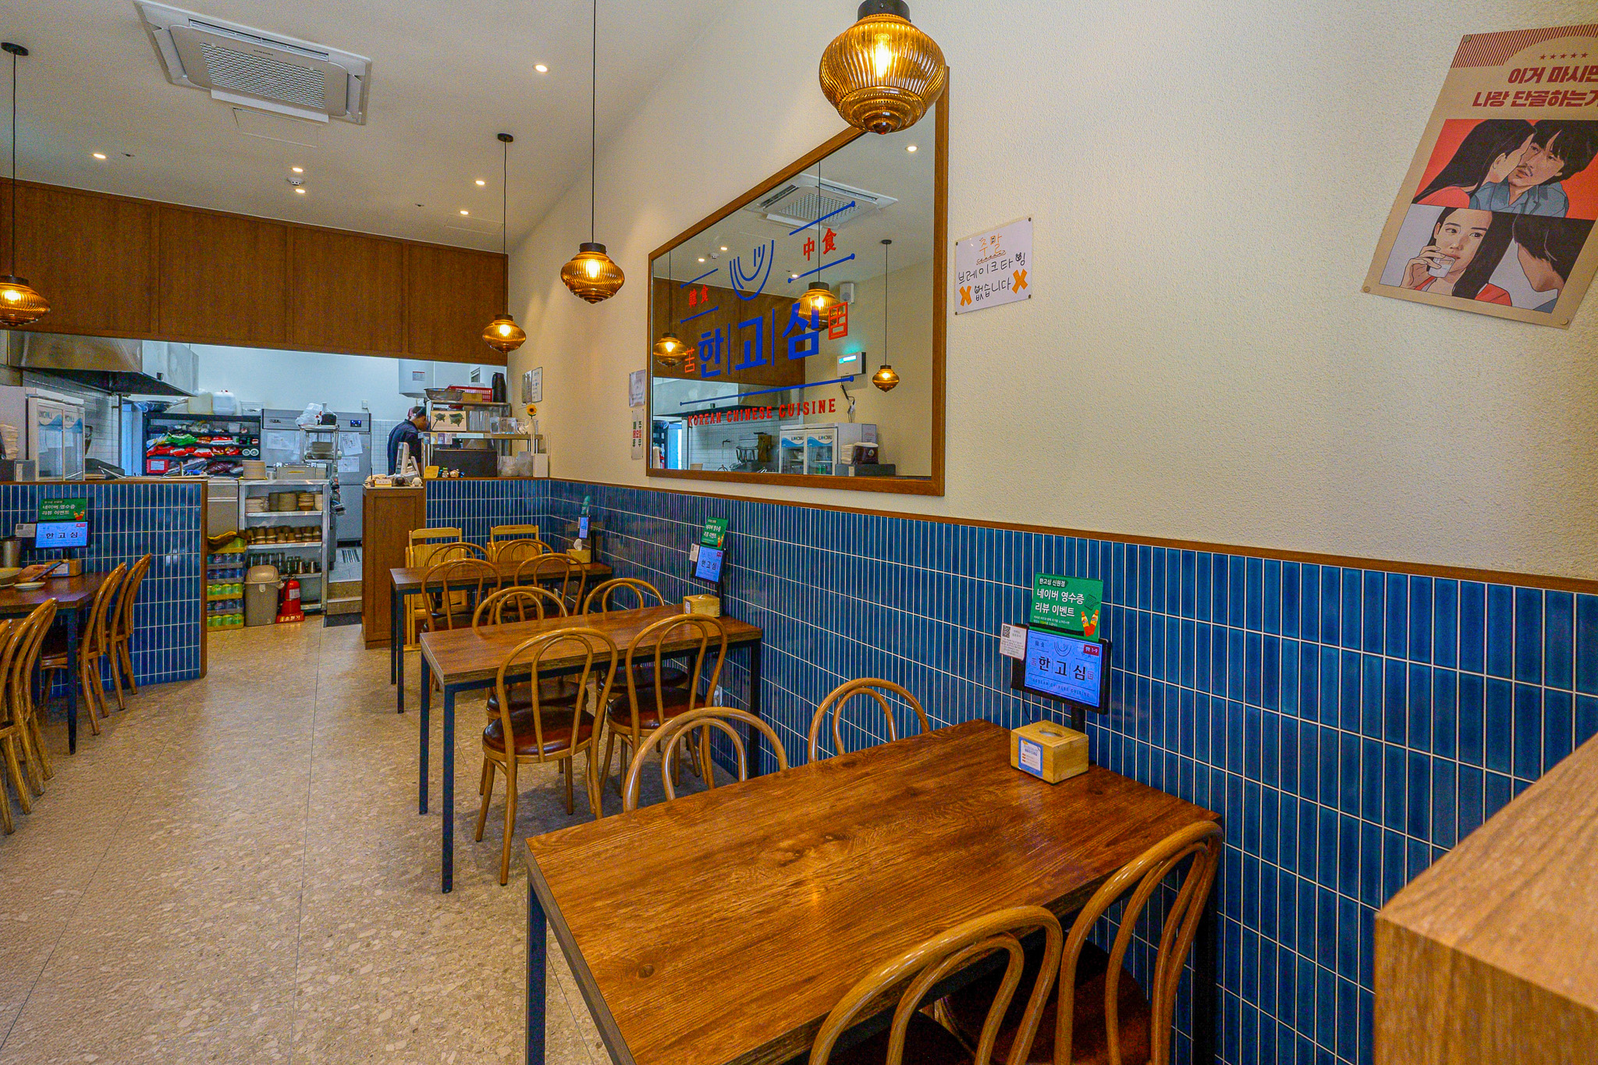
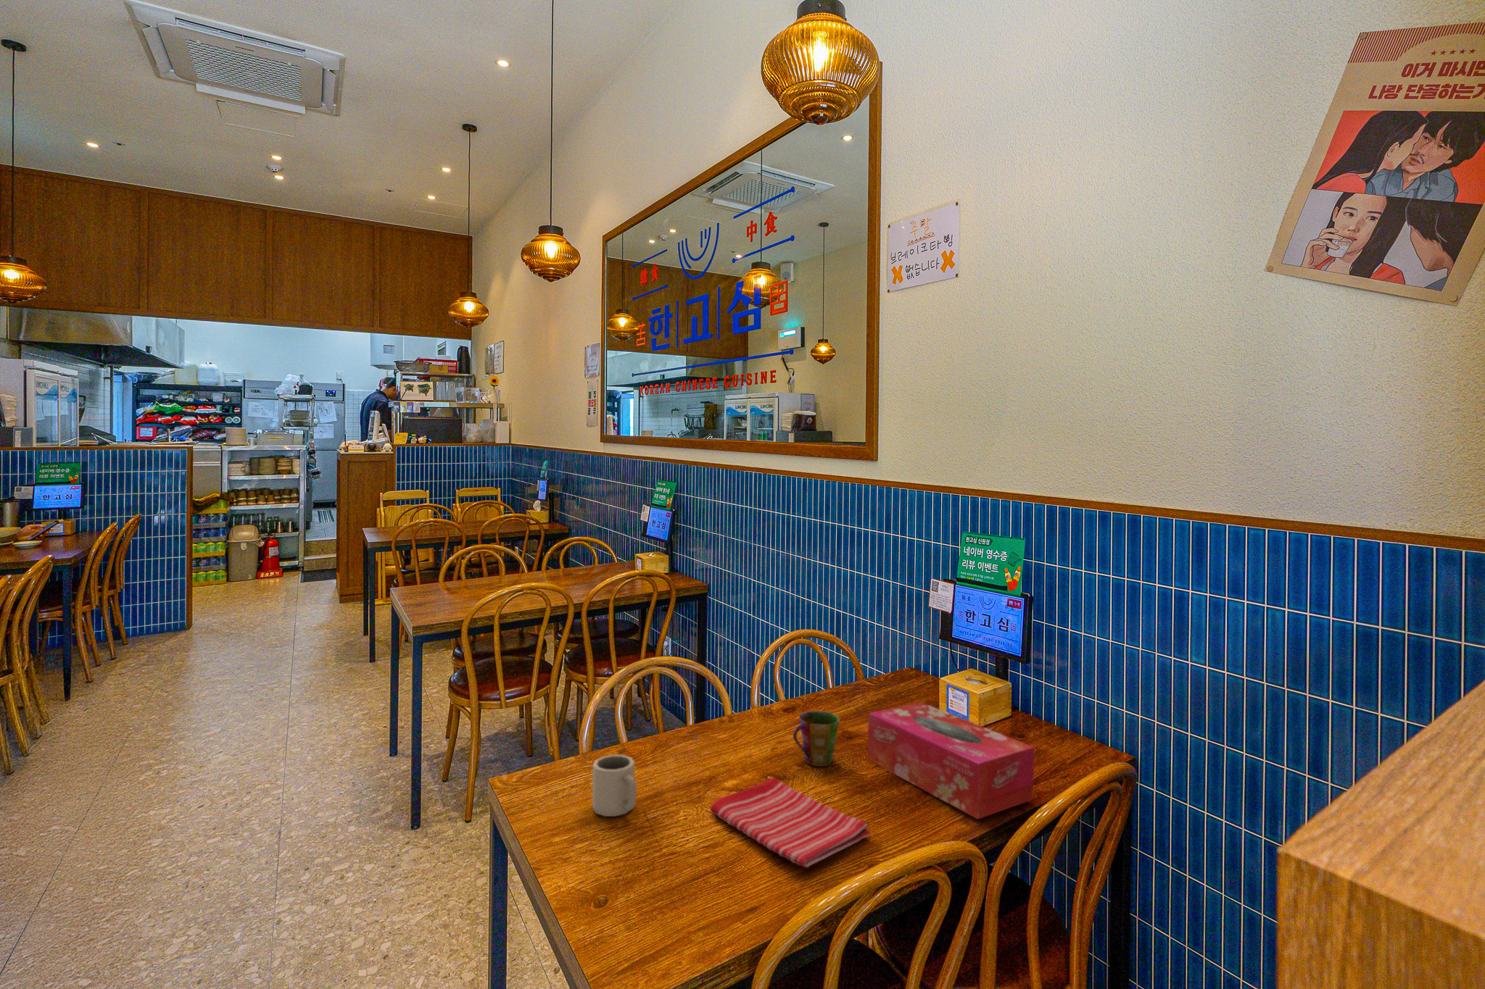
+ cup (815, 741)
+ tissue box (945, 754)
+ cup (617, 787)
+ dish towel (787, 817)
